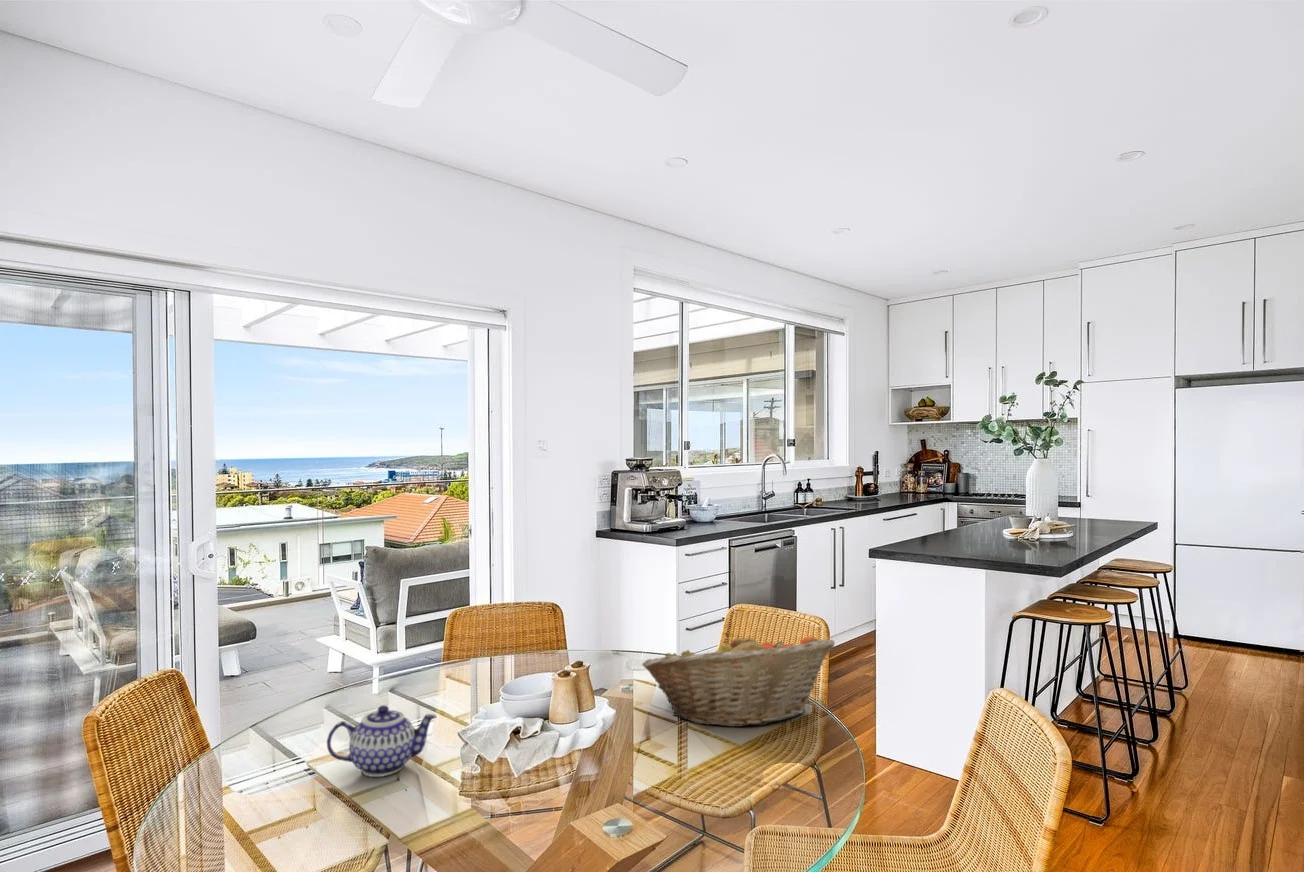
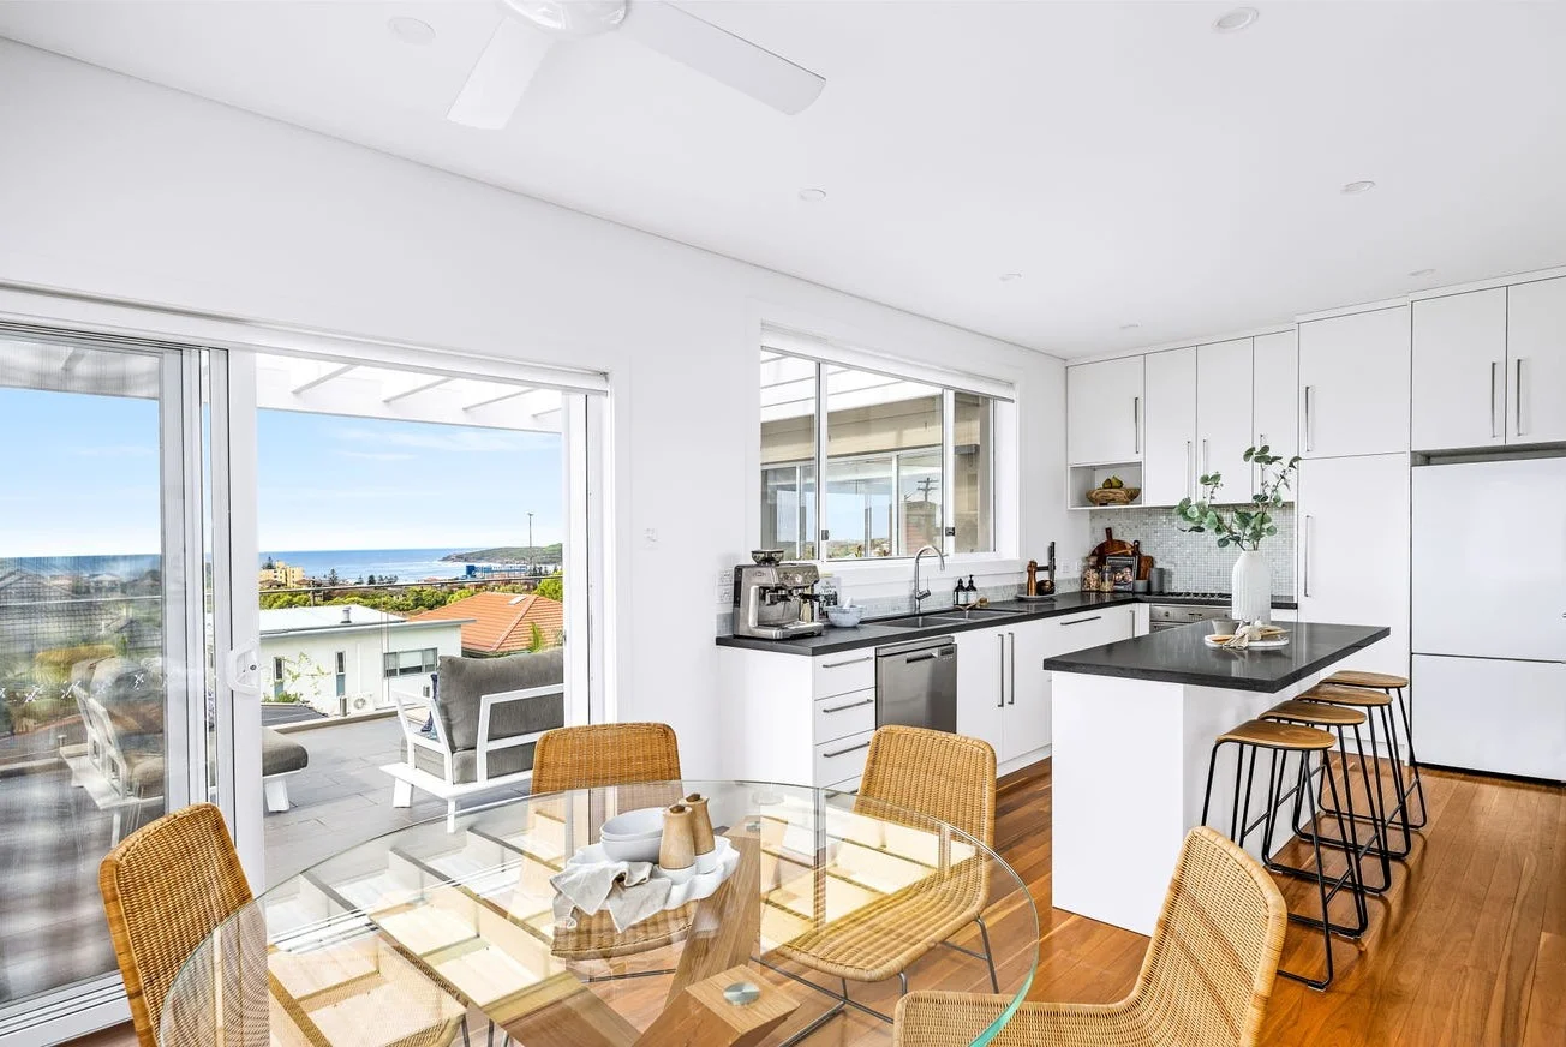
- teapot (383, 736)
- fruit basket (739, 669)
